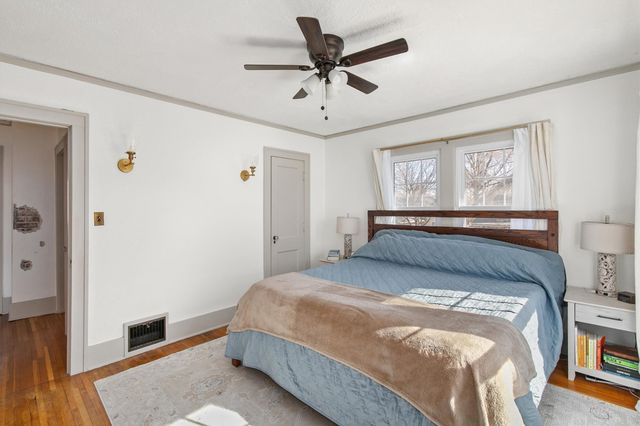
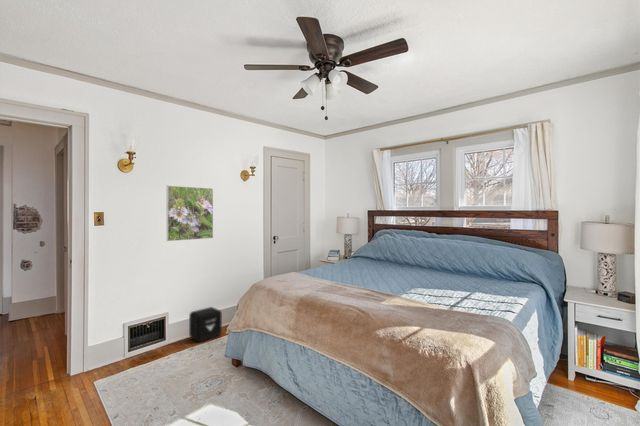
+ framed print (191, 213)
+ air purifier (206, 324)
